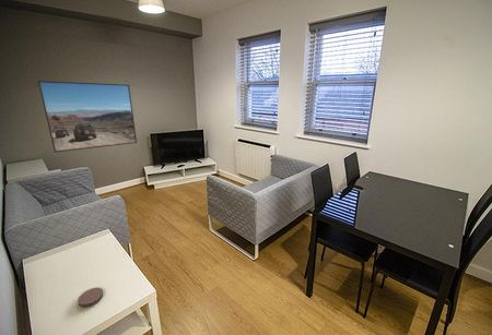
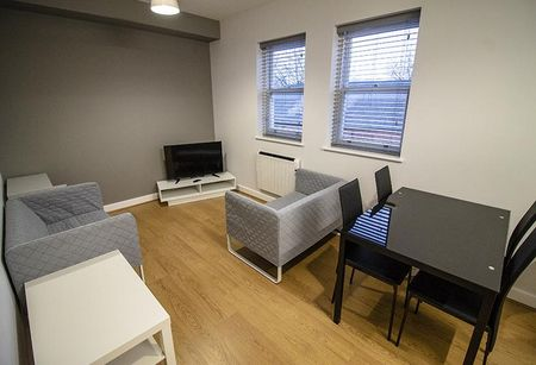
- coaster (91, 297)
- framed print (94, 116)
